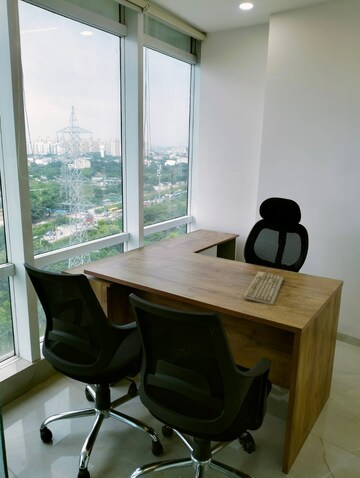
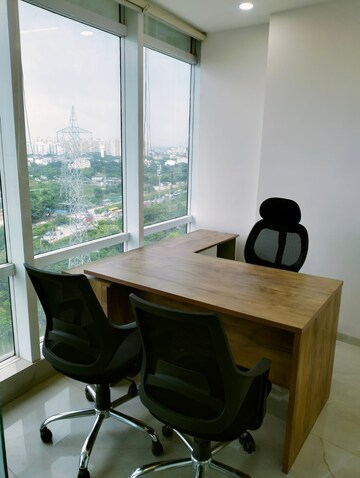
- keyboard (264, 286)
